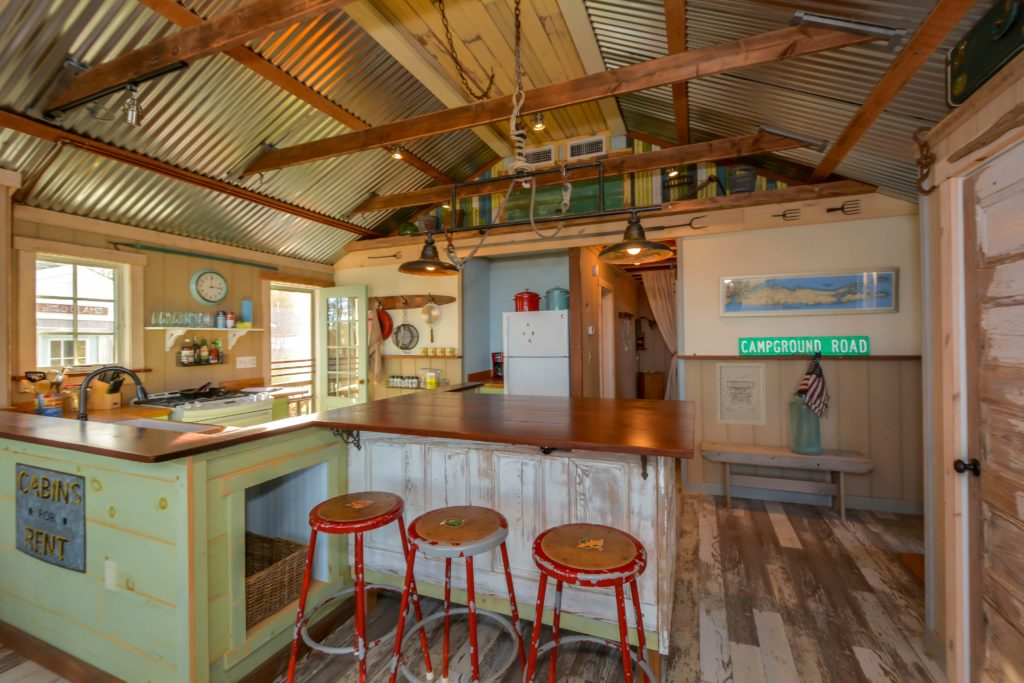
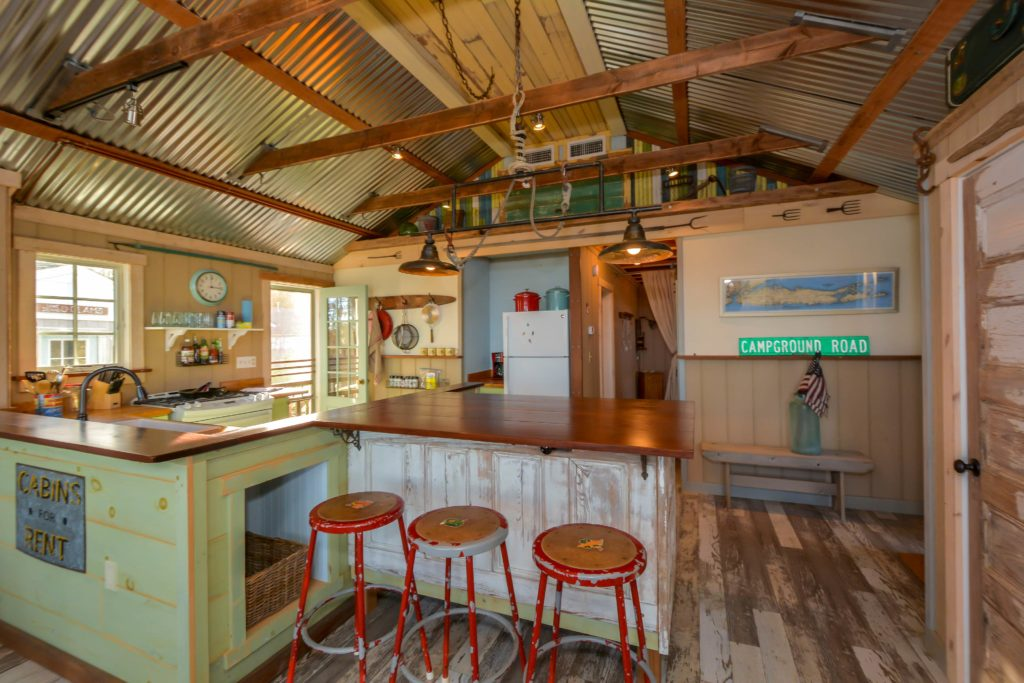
- wall art (740, 393)
